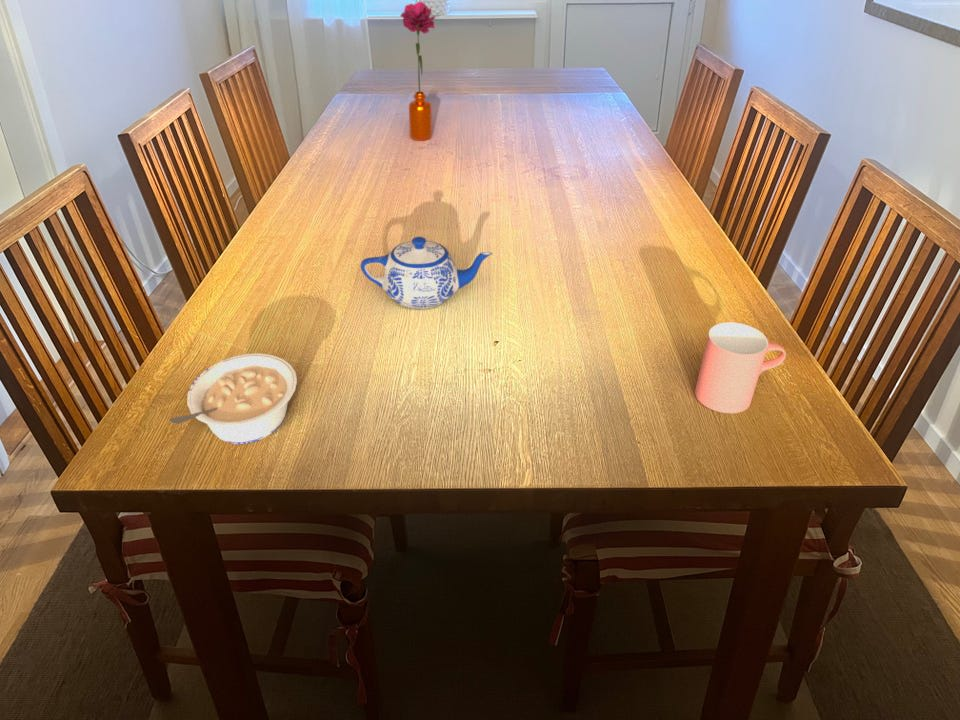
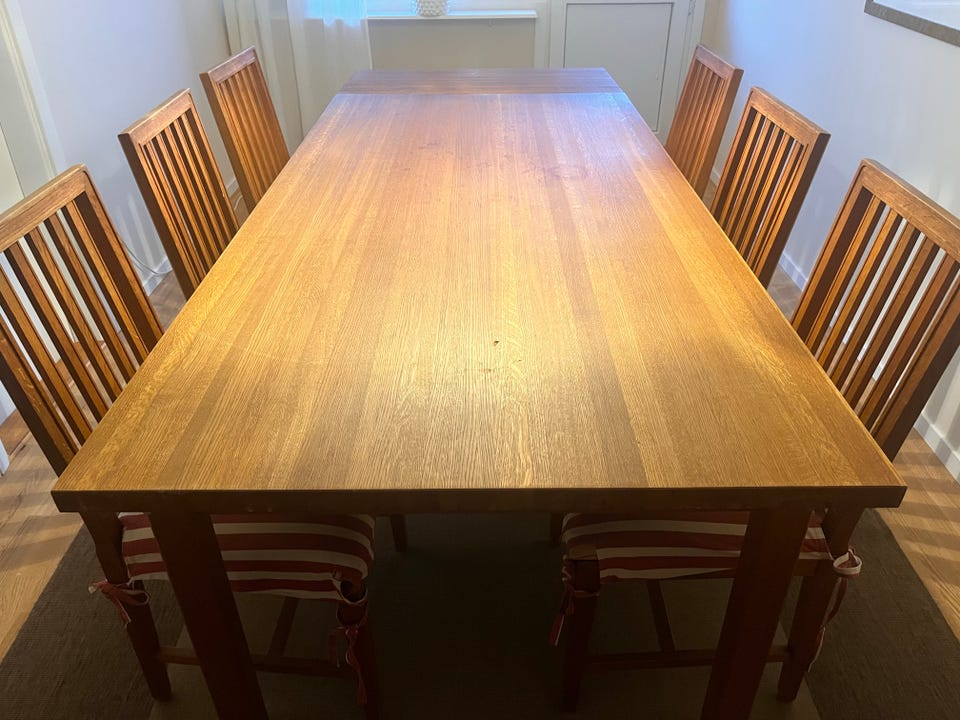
- teapot (426, 268)
- cup (742, 367)
- legume (244, 402)
- flower (418, 73)
